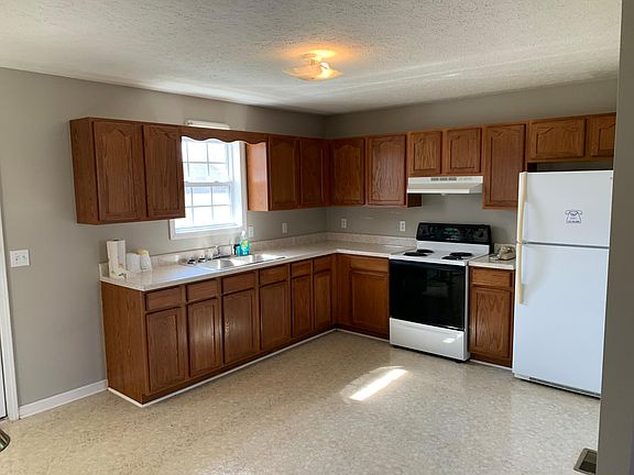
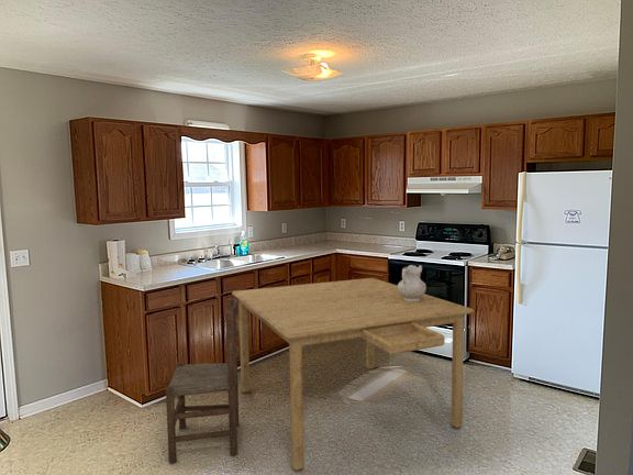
+ dining chair (206, 372)
+ dining table (366, 361)
+ ceramic pitcher (411, 281)
